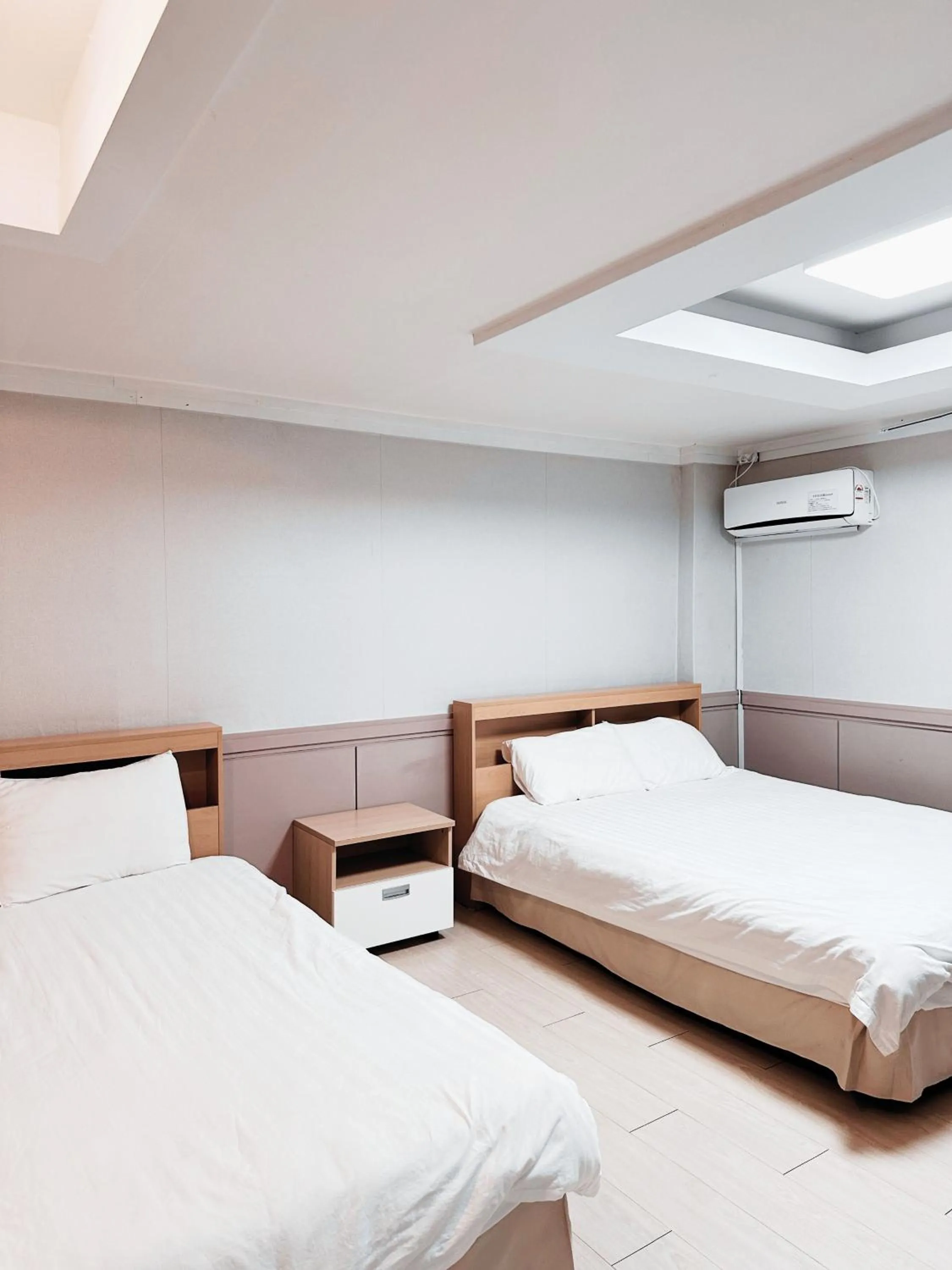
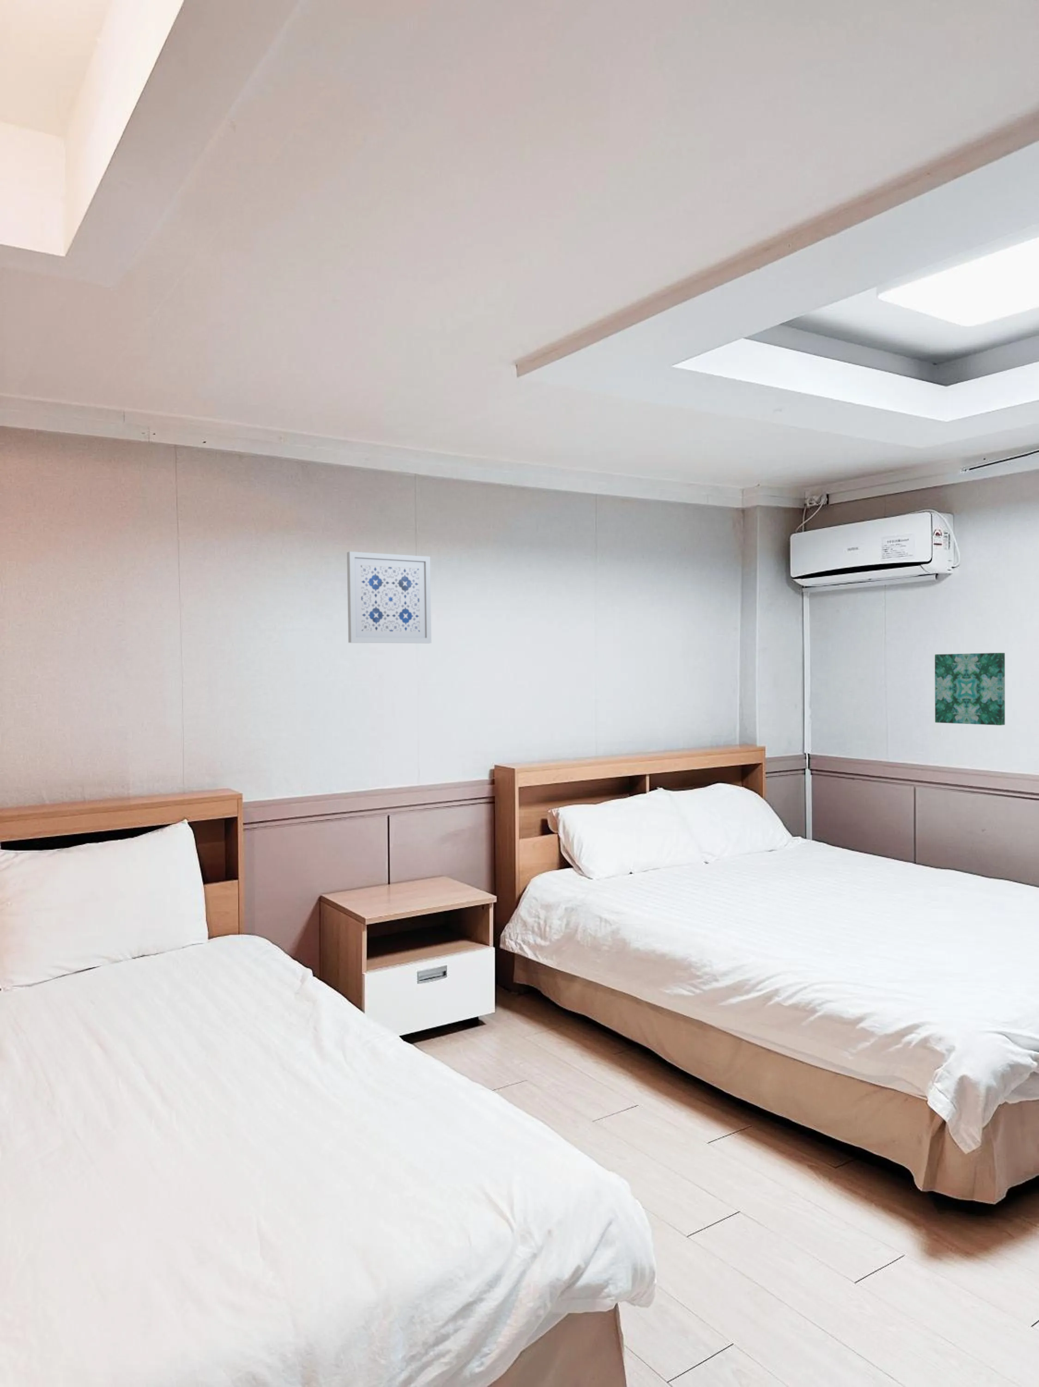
+ wall art (390, 598)
+ wall art (969, 688)
